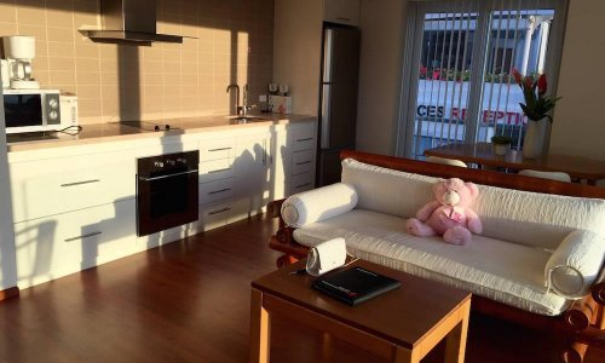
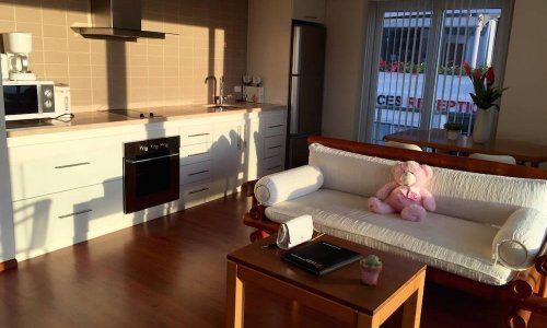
+ potted succulent (370, 268)
